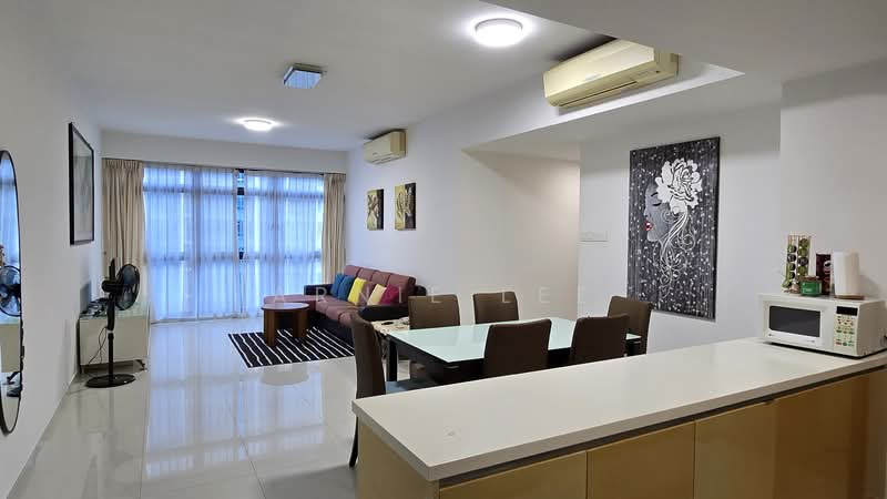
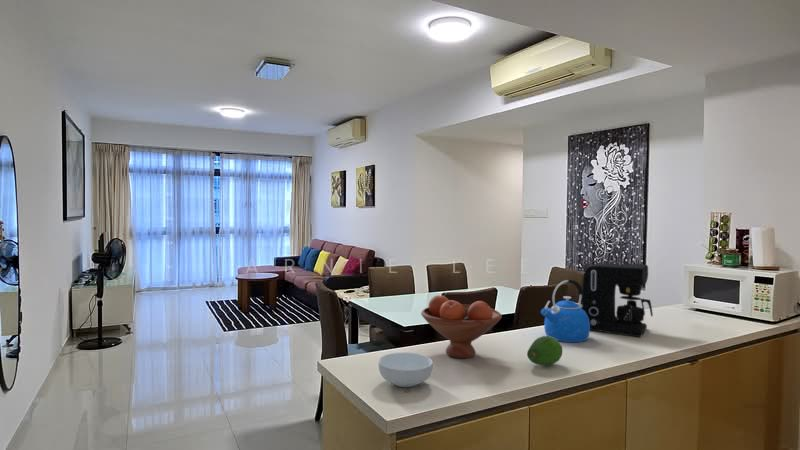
+ coffee maker (620, 297)
+ fruit bowl (460, 325)
+ kettle (563, 308)
+ fruit (543, 351)
+ cereal bowl (405, 371)
